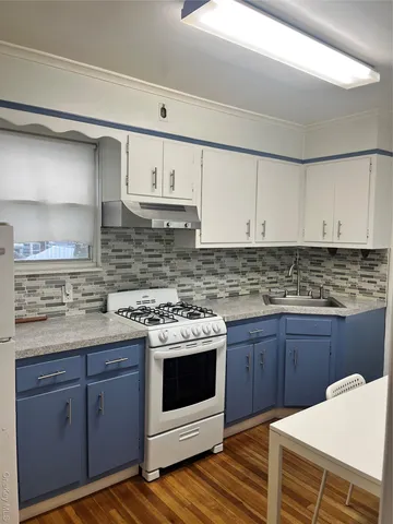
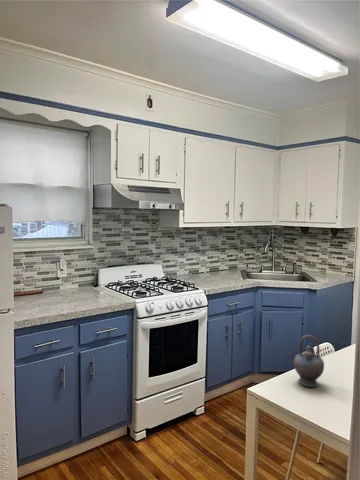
+ teapot (305, 358)
